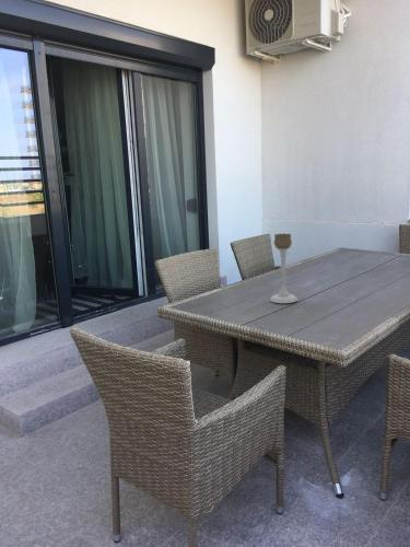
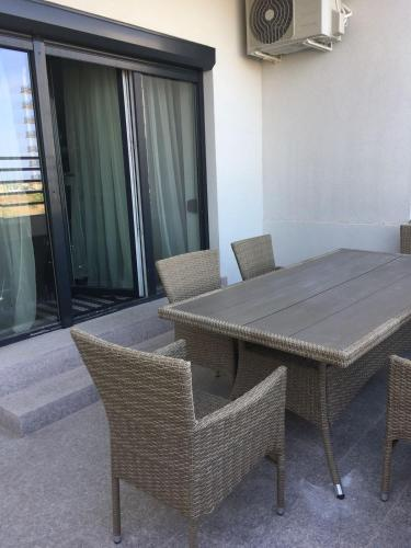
- candle holder (283, 267)
